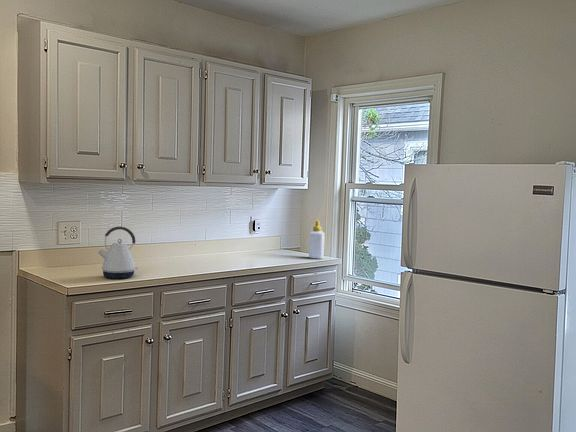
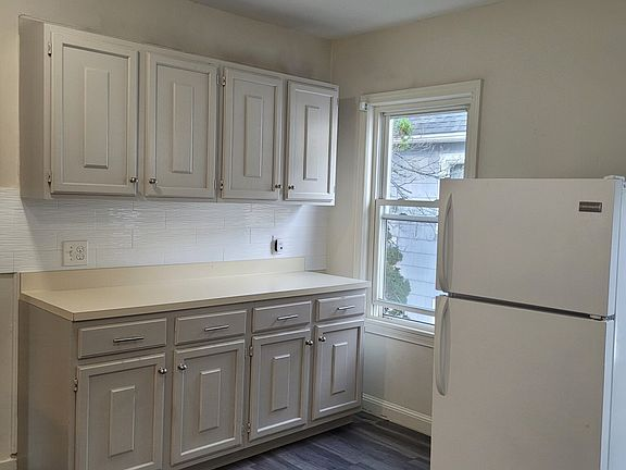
- soap bottle (317, 239)
- kettle (117, 251)
